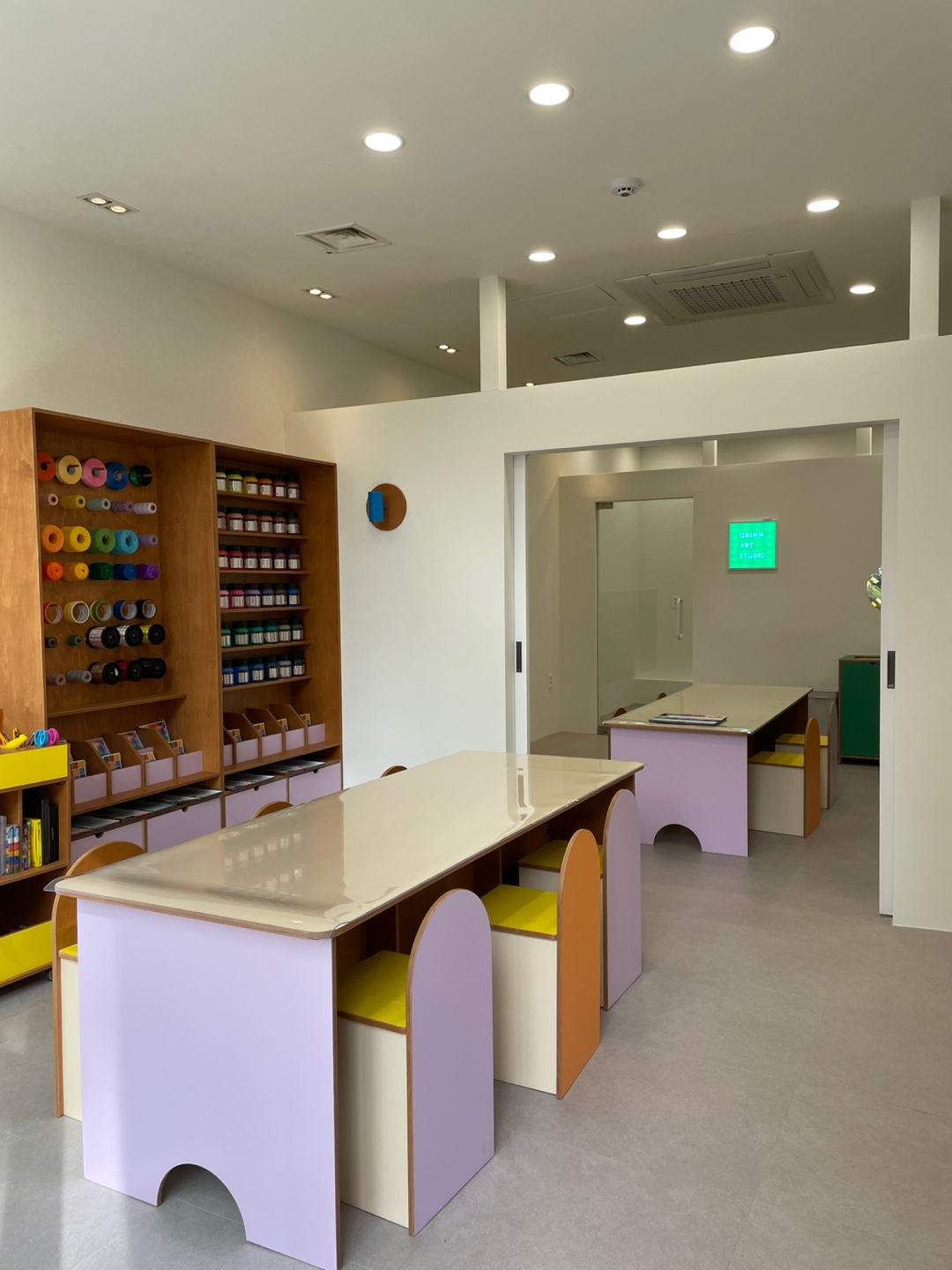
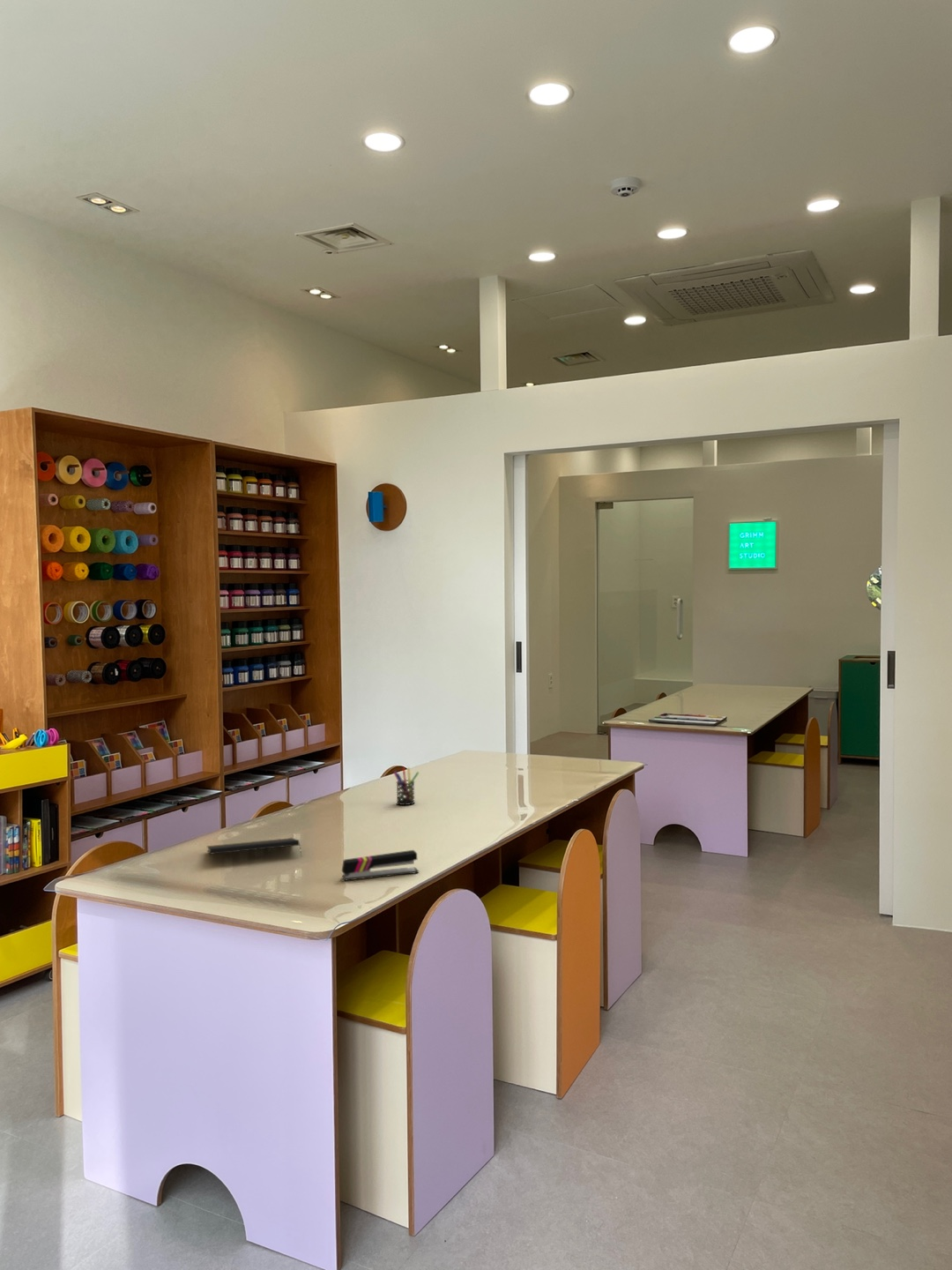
+ pen holder (407, 784)
+ stapler (380, 864)
+ notepad (252, 846)
